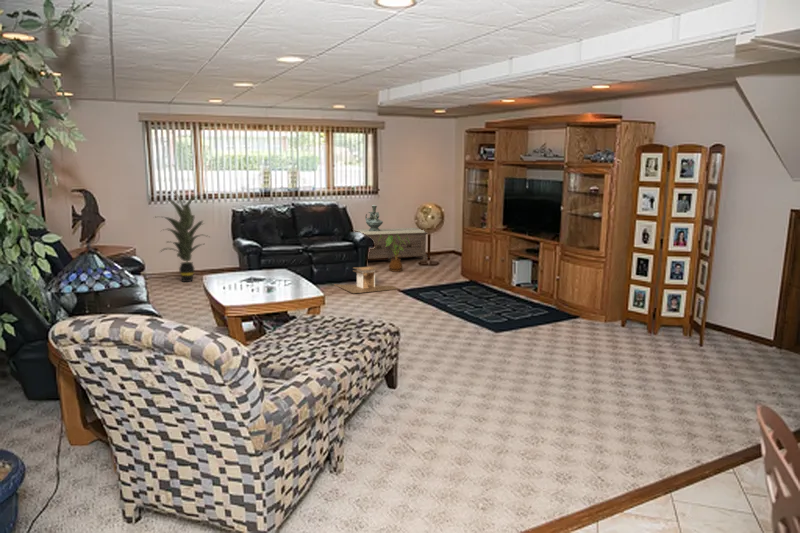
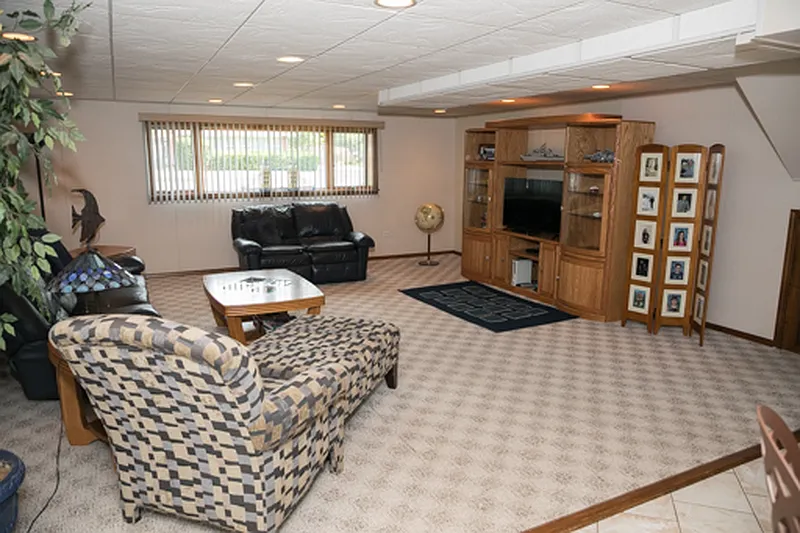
- house plant (393, 251)
- indoor plant (181, 236)
- bench (389, 245)
- side table (366, 277)
- decorative urn (373, 217)
